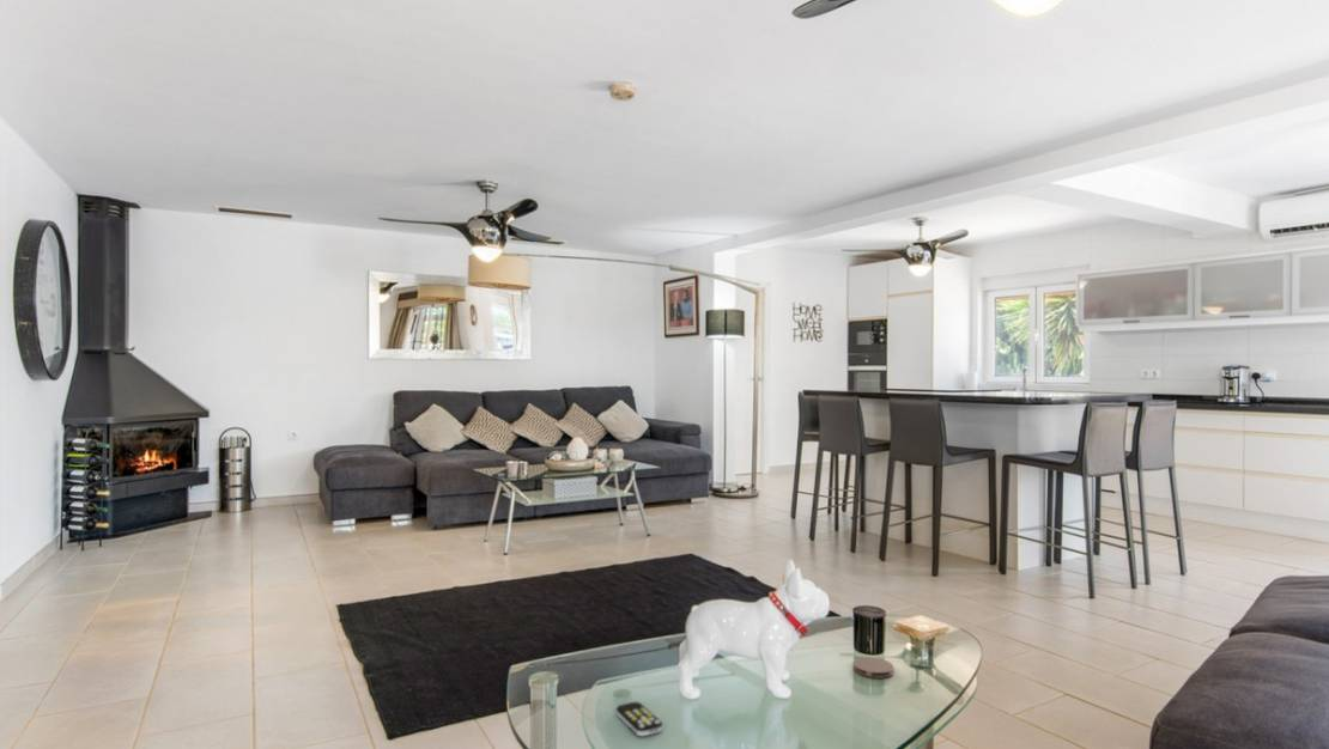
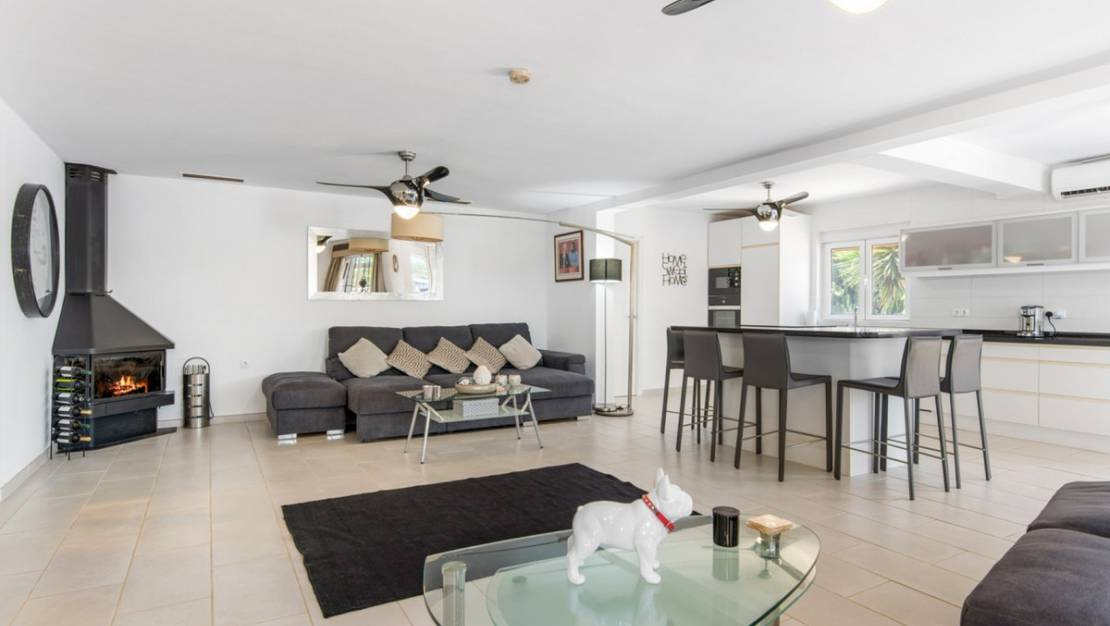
- coaster (873, 666)
- remote control (638, 718)
